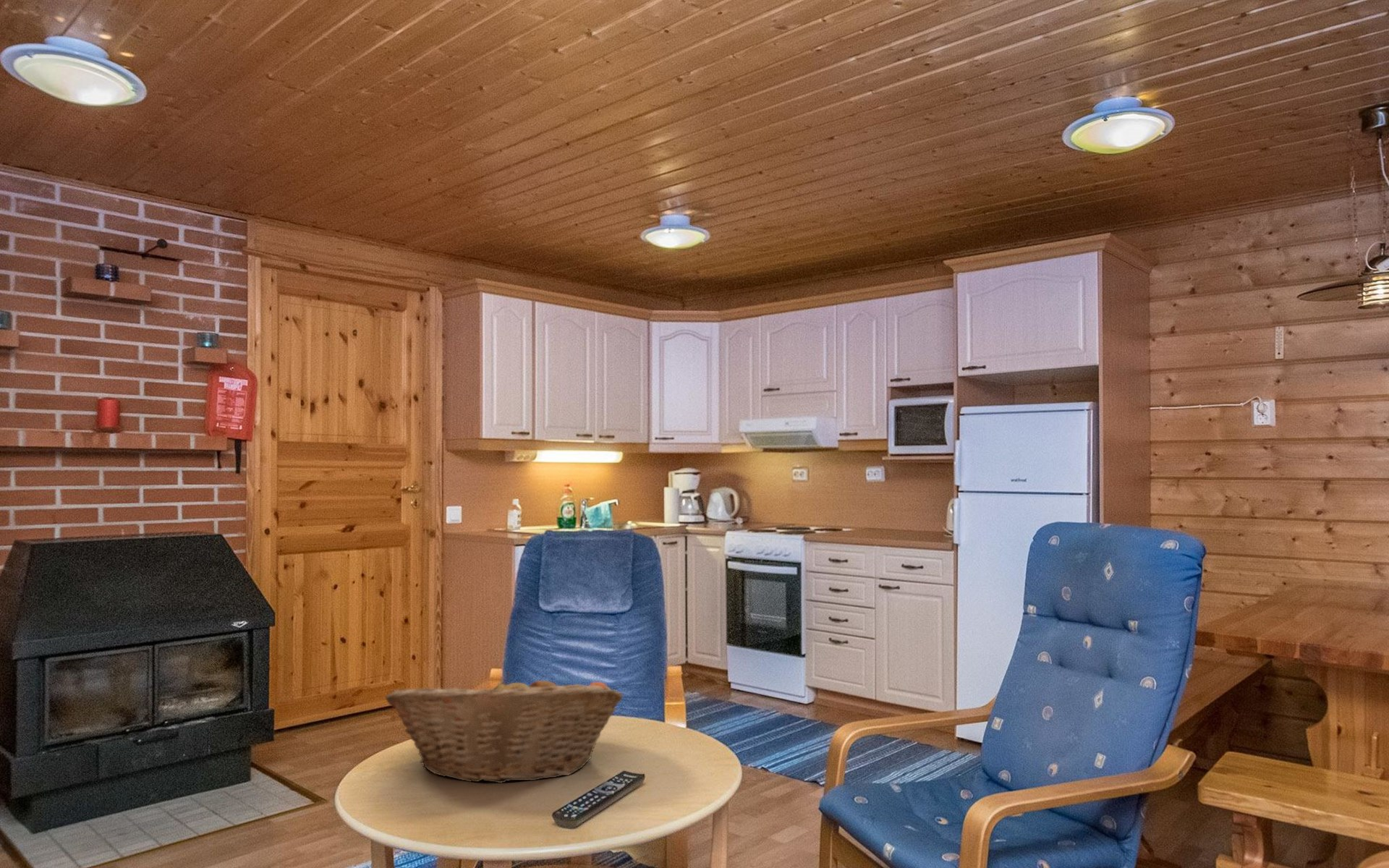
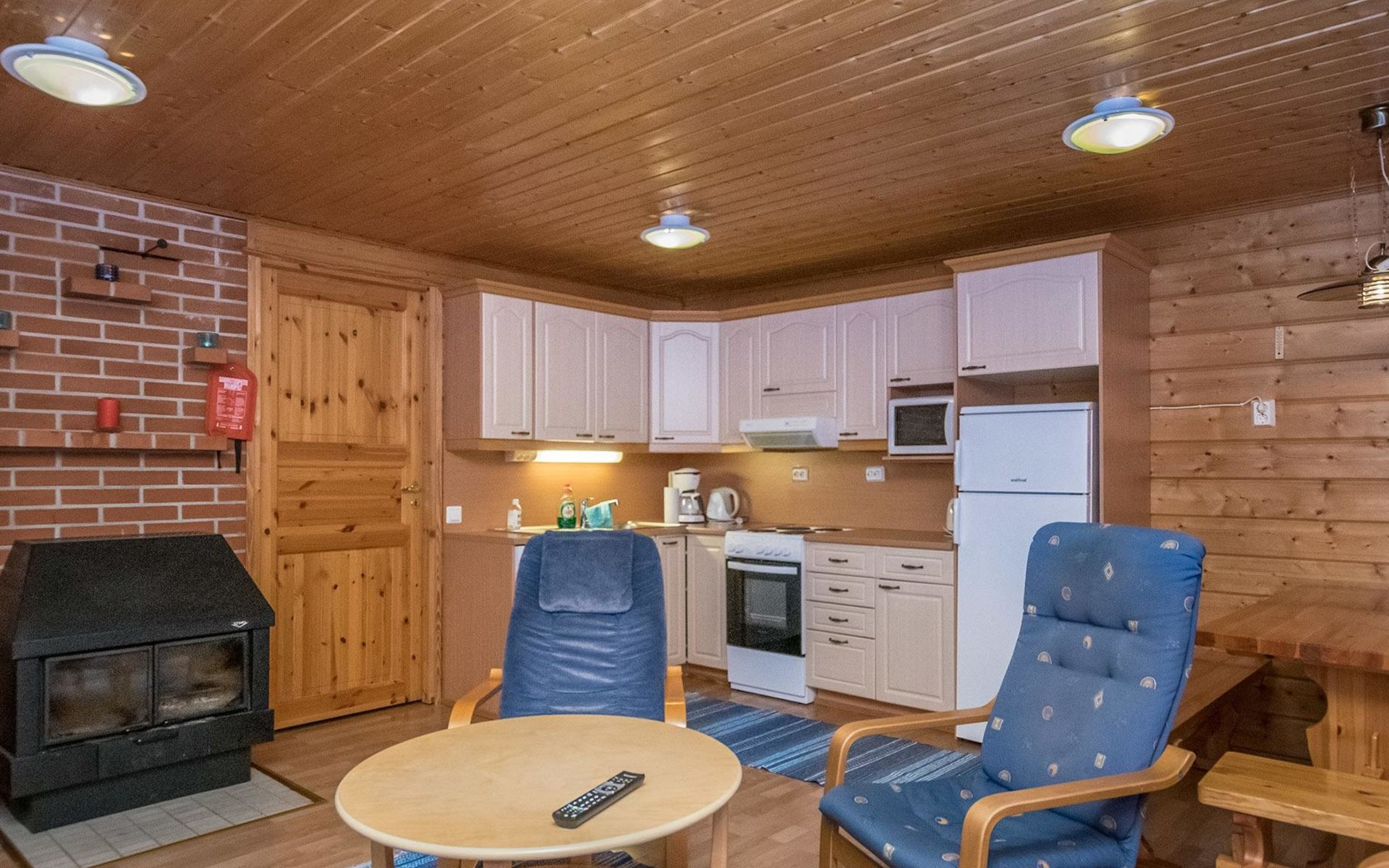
- fruit basket (506, 715)
